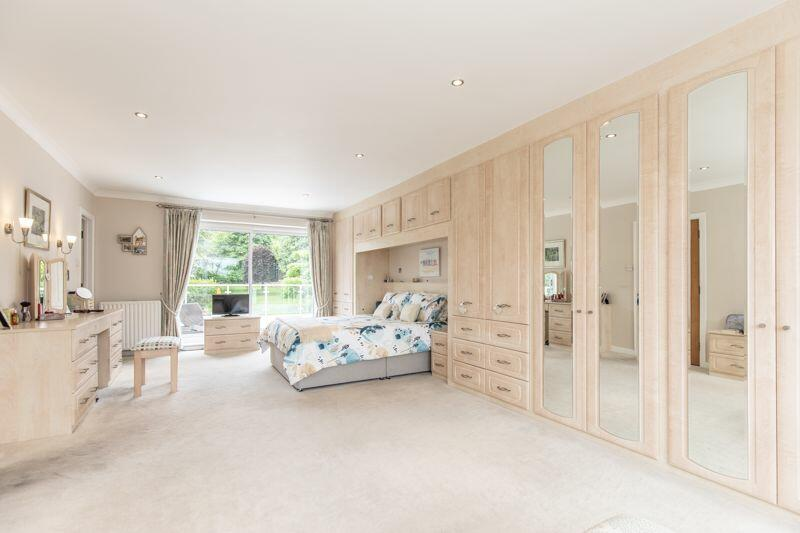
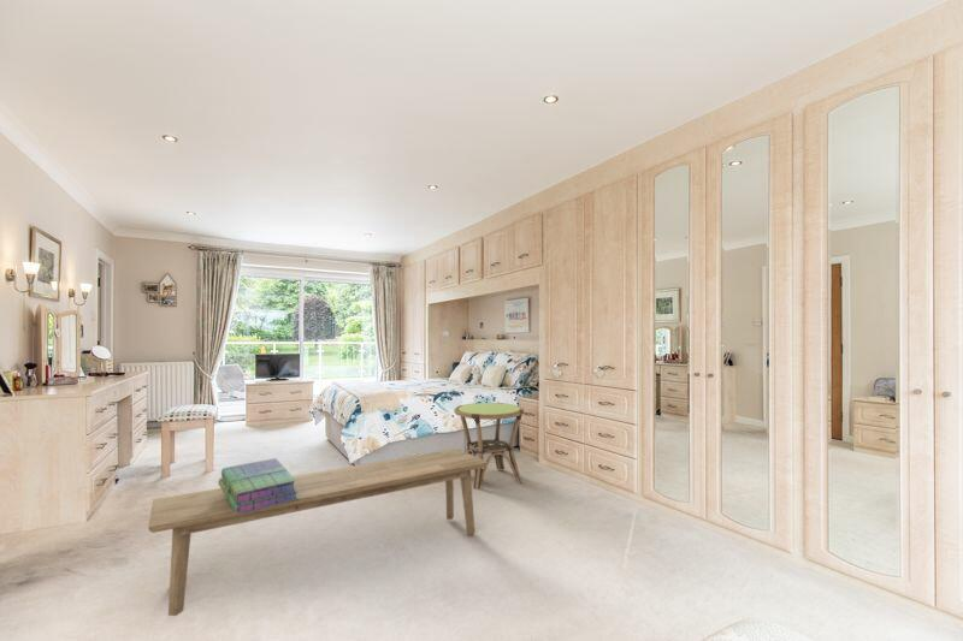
+ bench (336, 503)
+ stack of books (258, 486)
+ side table (489, 443)
